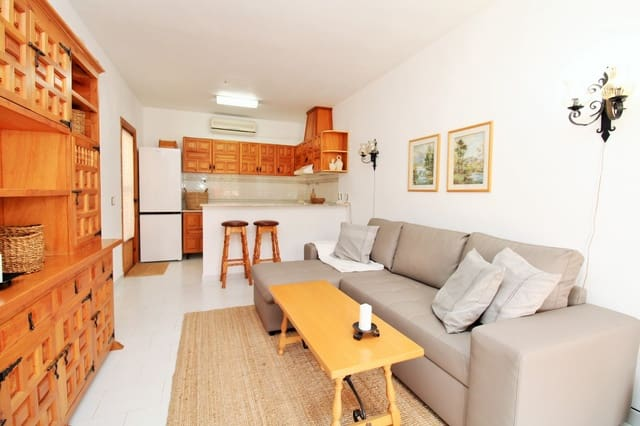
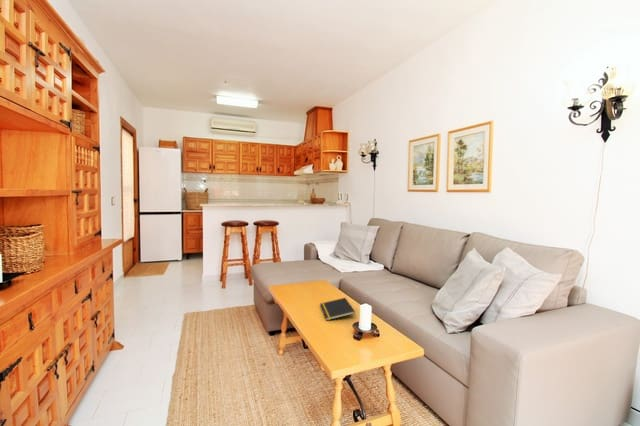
+ notepad (336, 308)
